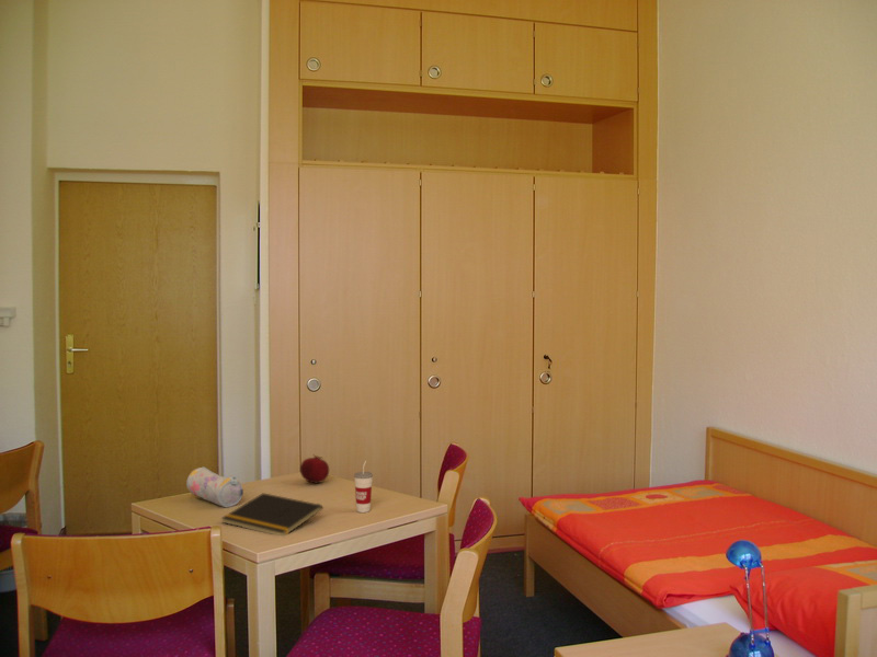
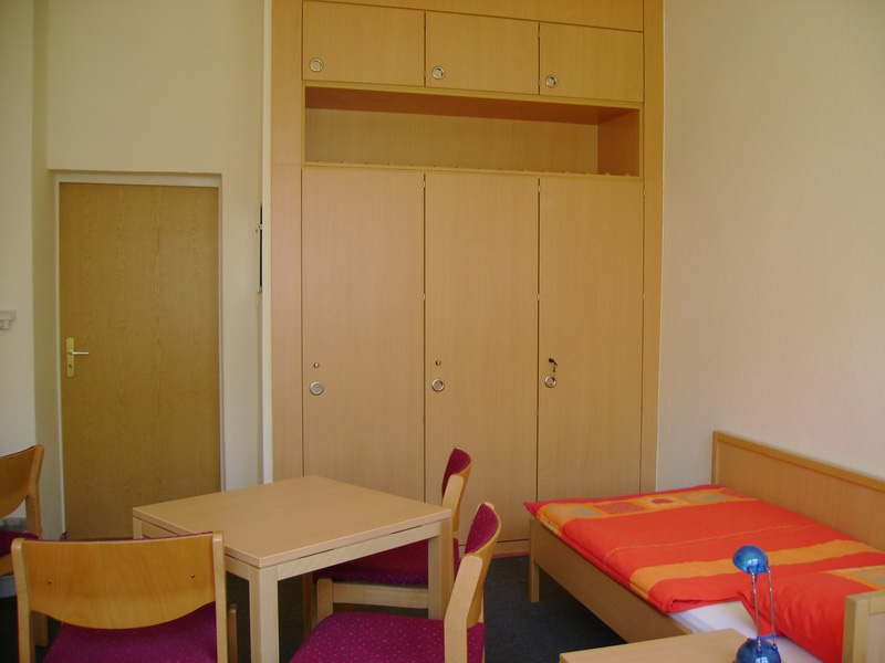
- cup (363, 485)
- pencil case (214, 486)
- fruit (315, 469)
- notepad (272, 514)
